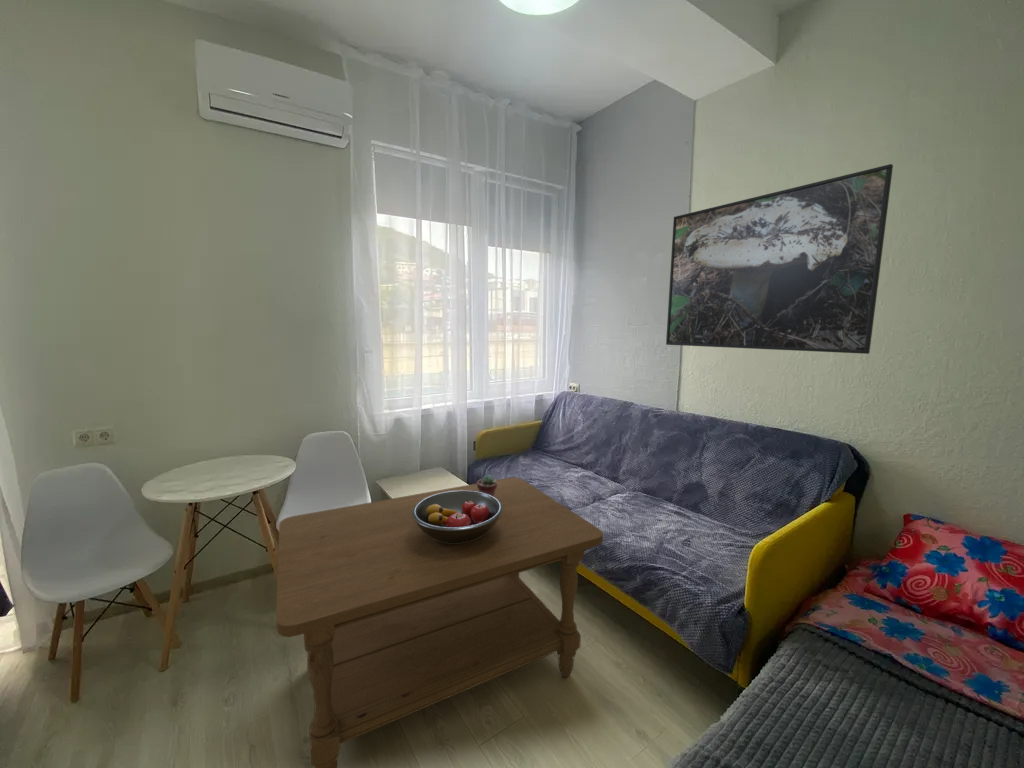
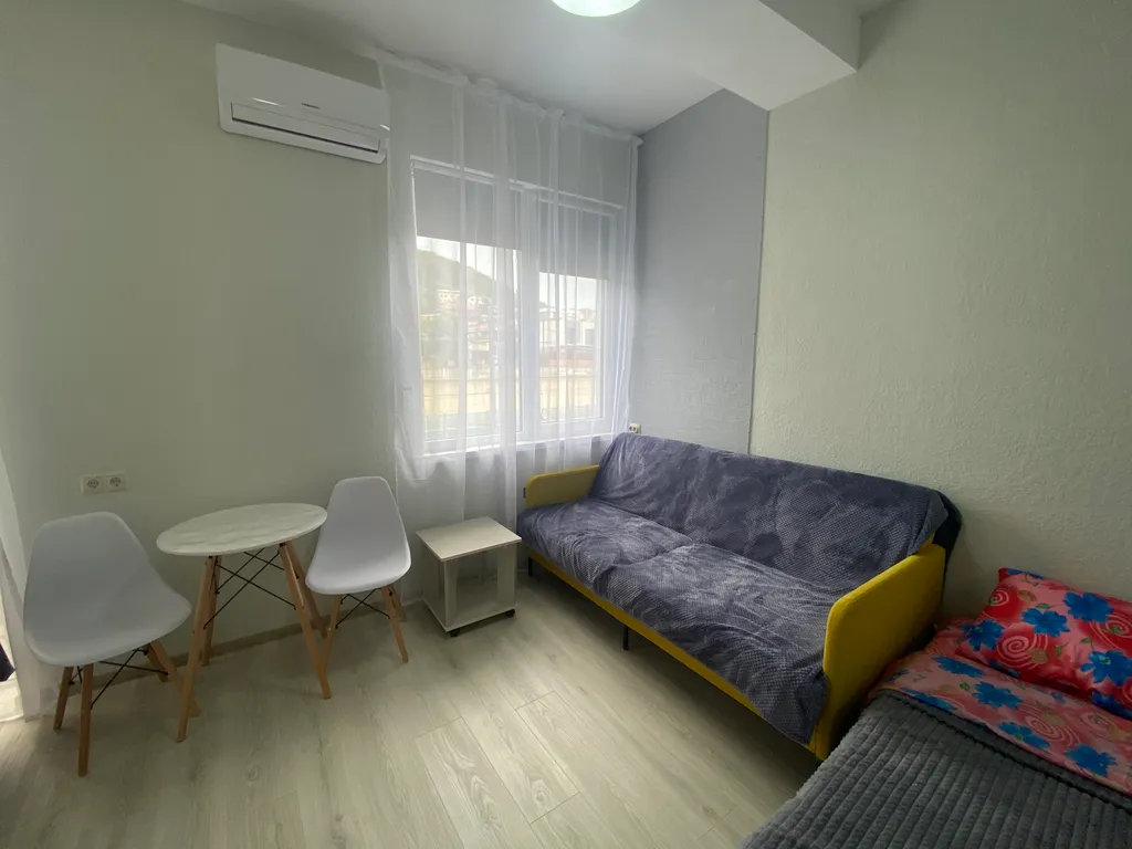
- fruit bowl (458, 516)
- coffee table (439, 600)
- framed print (755, 273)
- potted succulent (487, 486)
